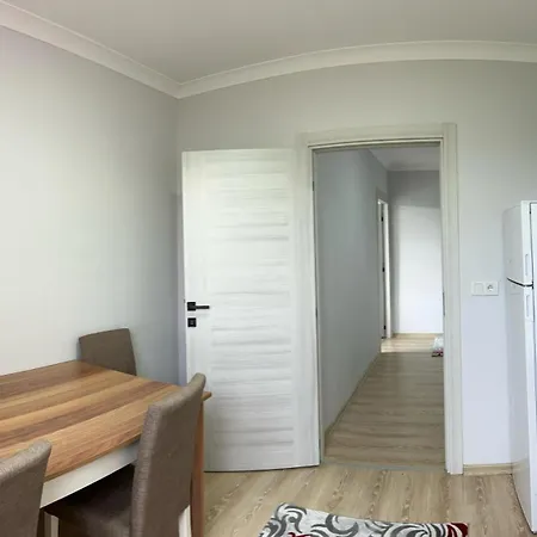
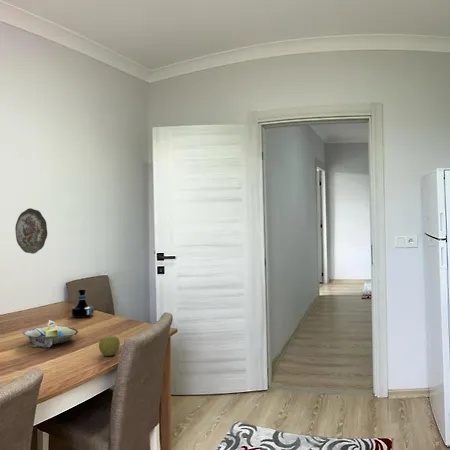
+ decorative bowl (51, 332)
+ decorative plate (30, 231)
+ tequila bottle (82, 302)
+ apple (109, 345)
